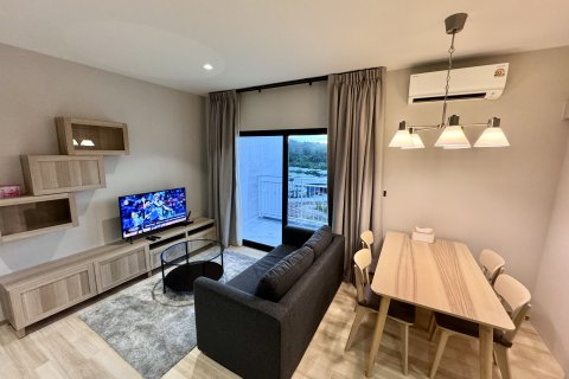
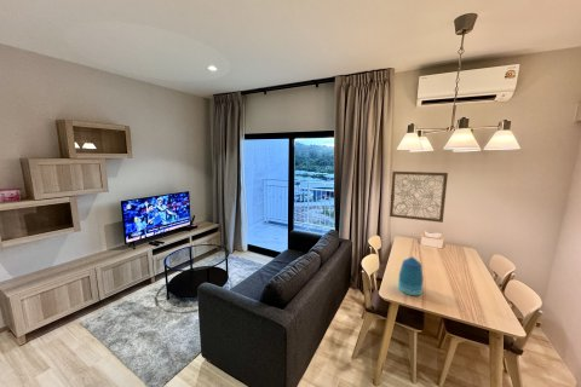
+ vase (410, 272)
+ wall art (418, 197)
